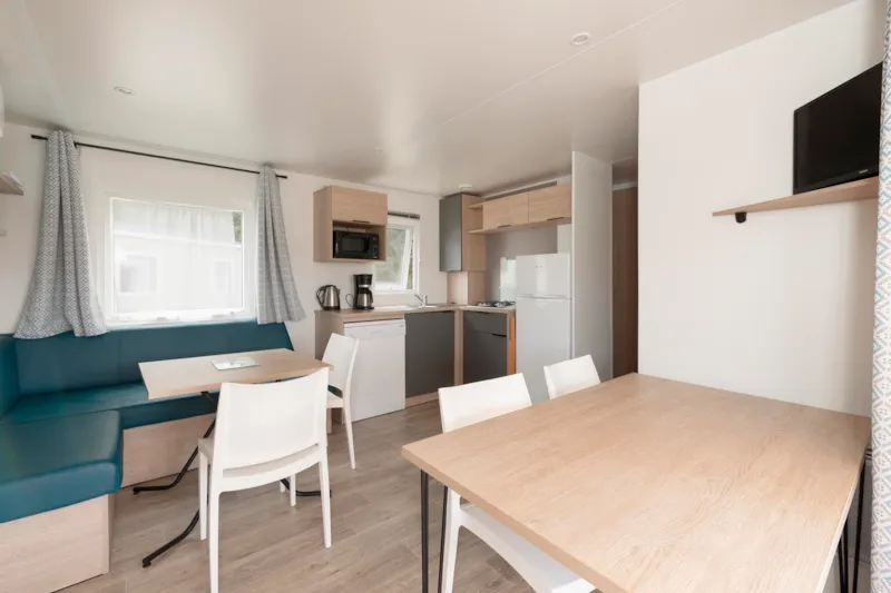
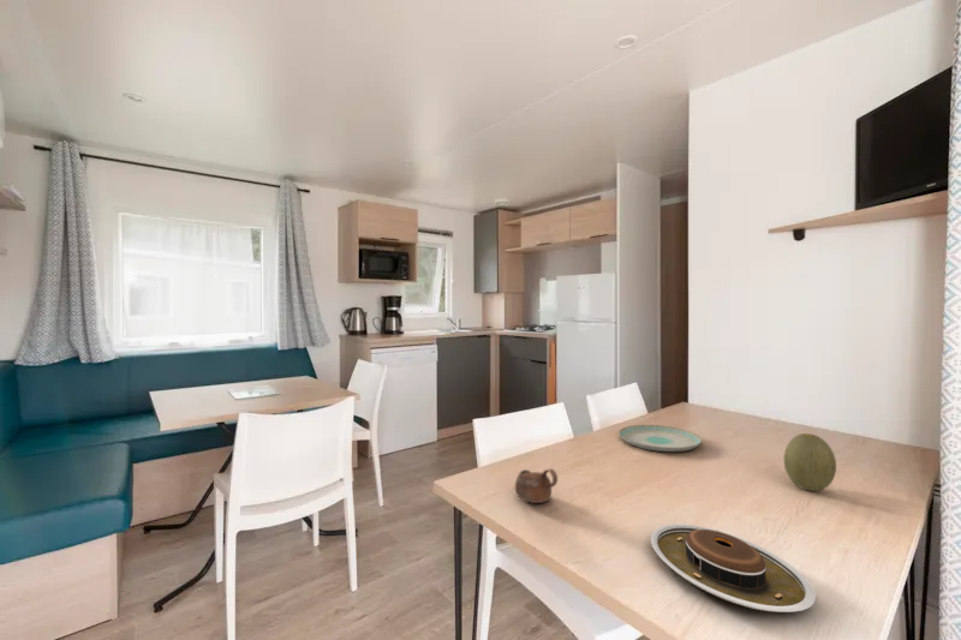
+ plate (723, 557)
+ cup (535, 483)
+ fruit (808, 461)
+ plate (658, 437)
